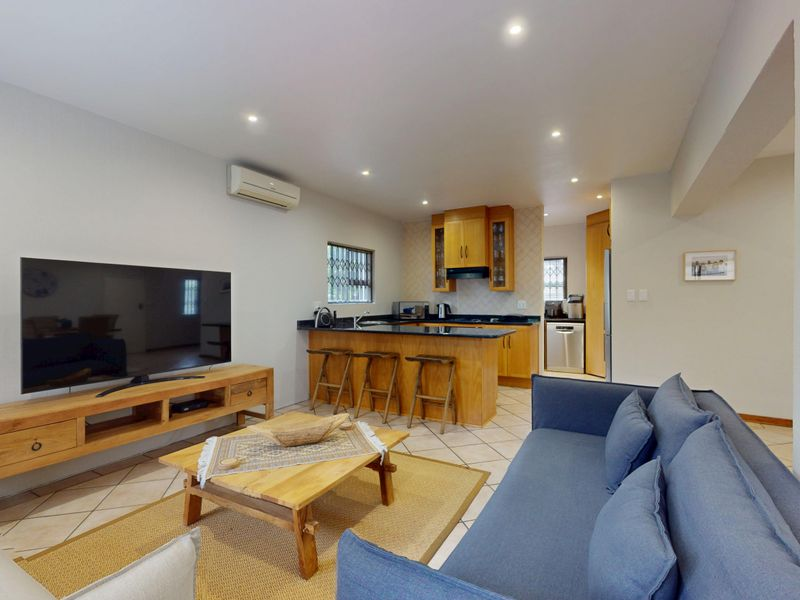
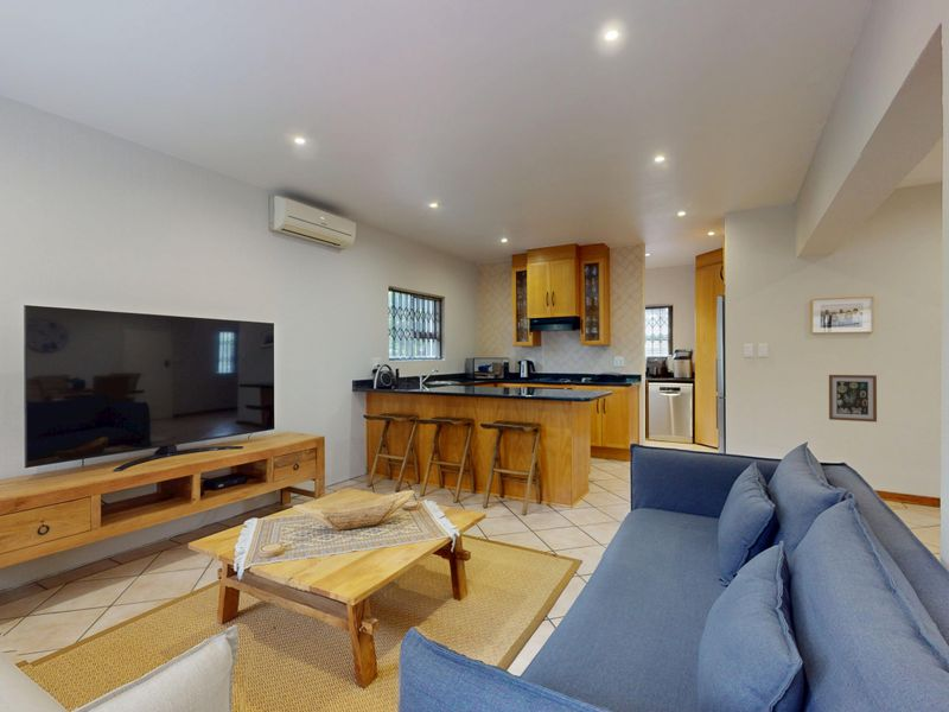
+ wall art (852, 398)
